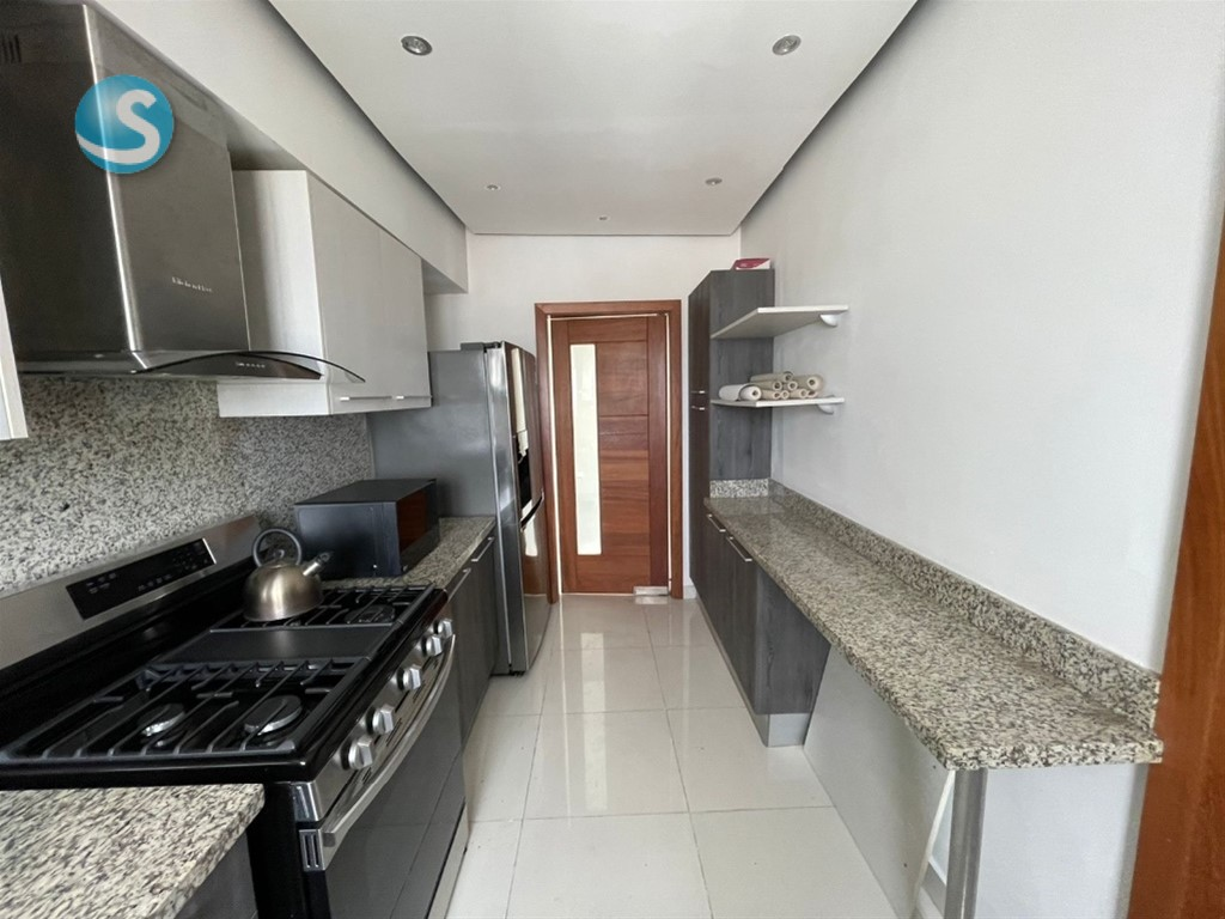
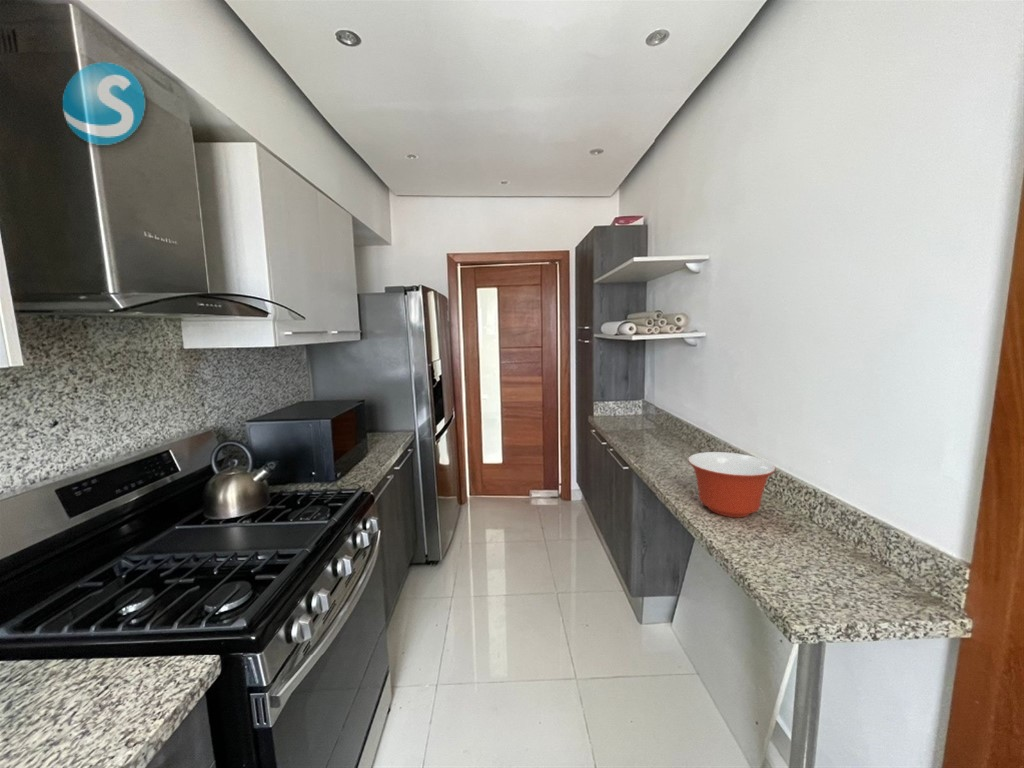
+ mixing bowl (729, 485)
